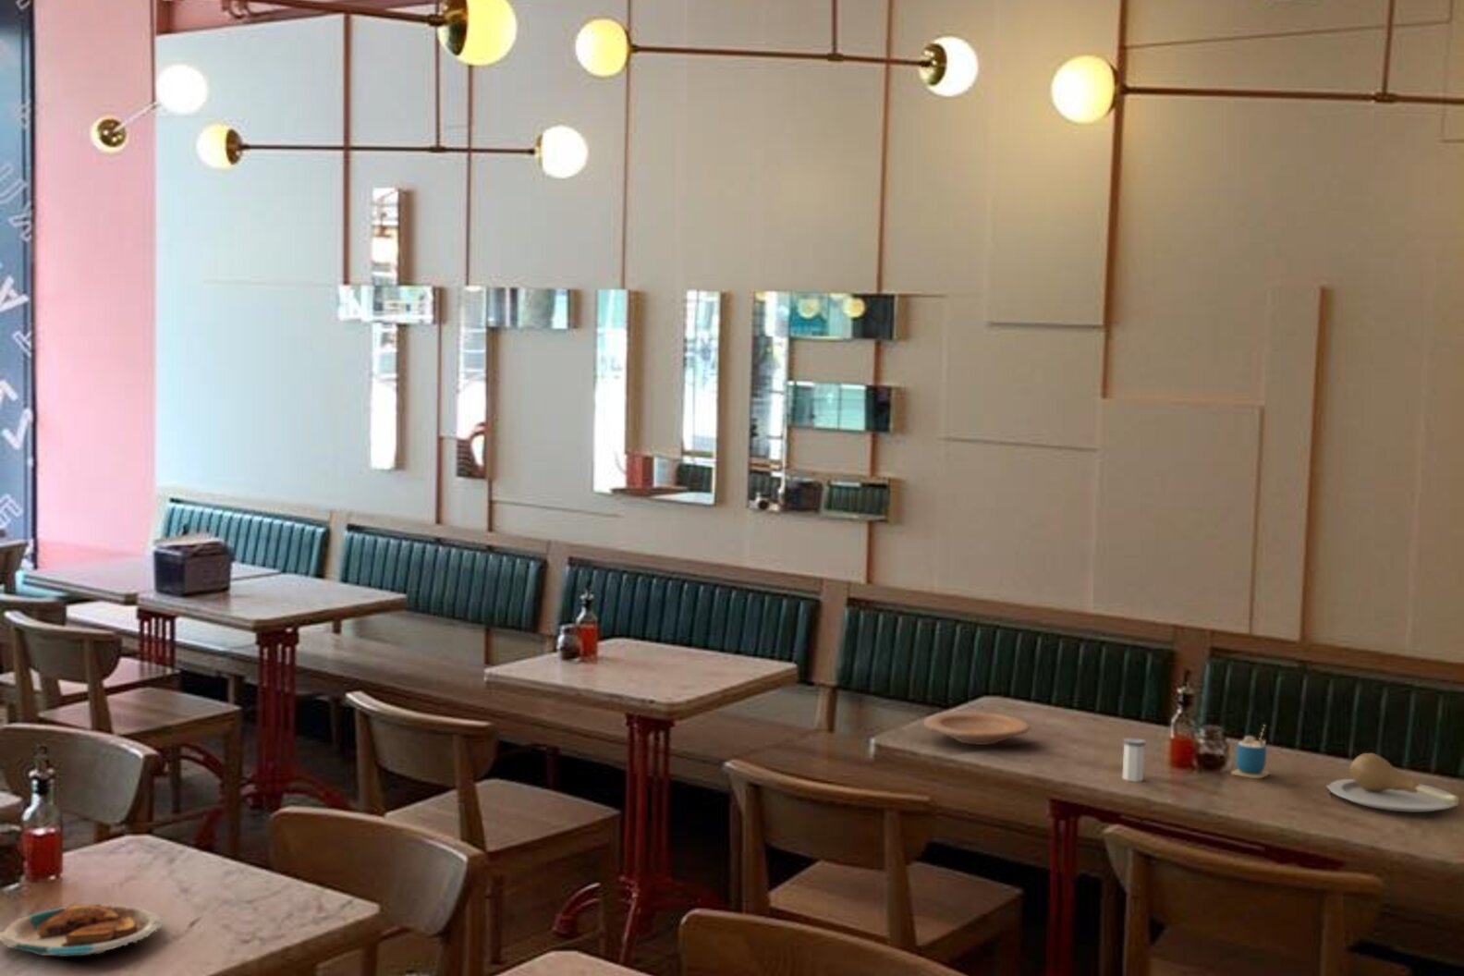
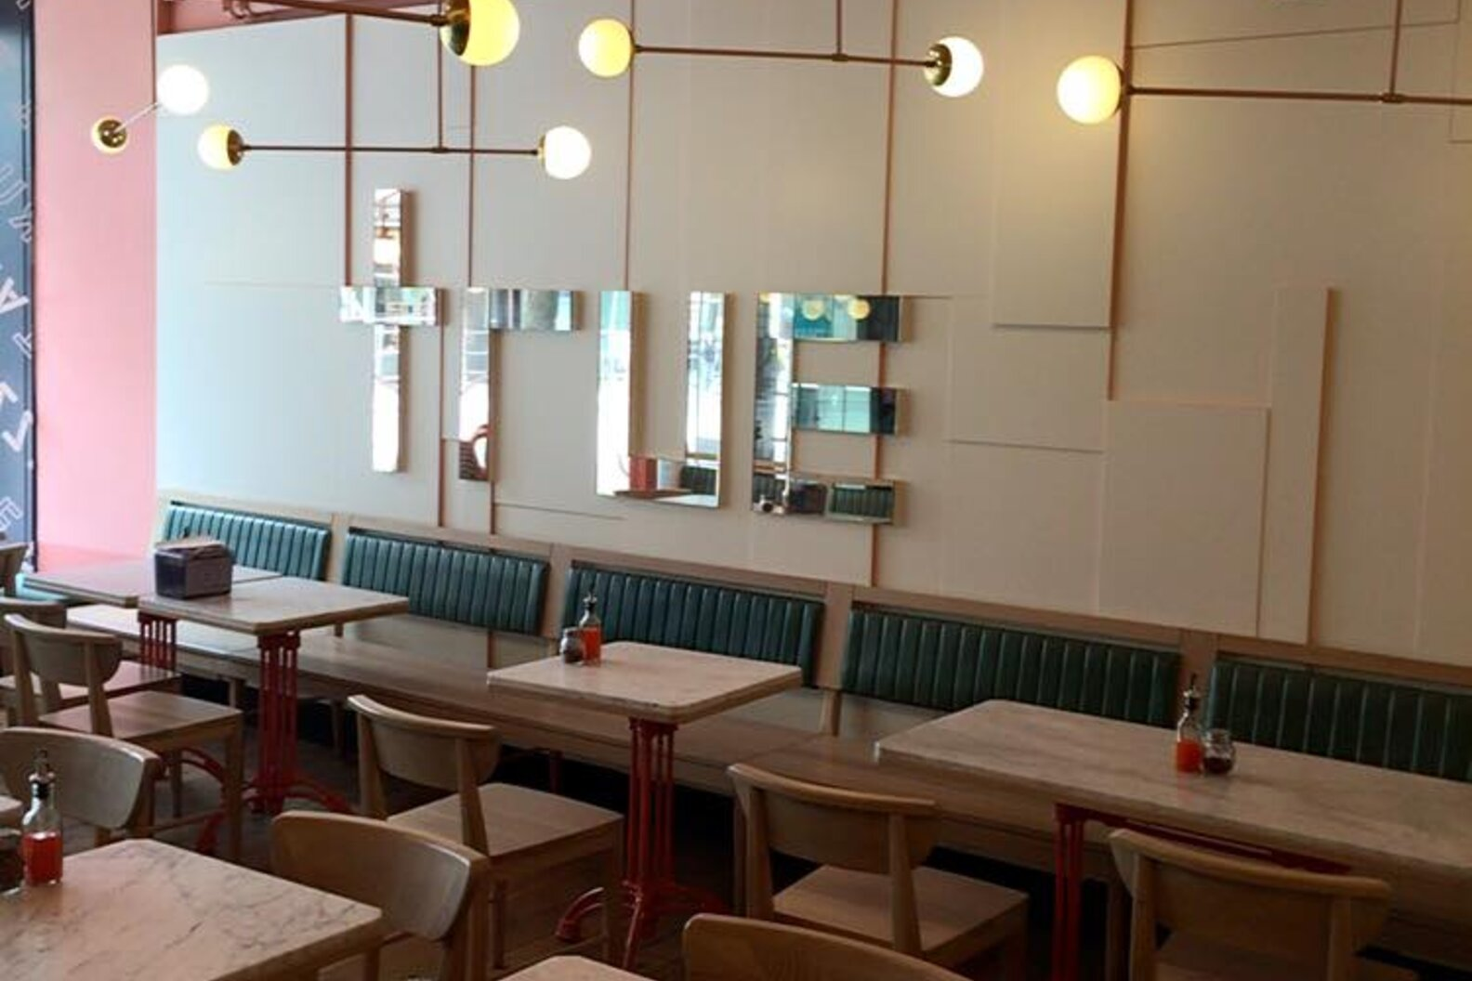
- plate (78, 929)
- cup (1250, 748)
- plate (1394, 779)
- plate (976, 730)
- salt shaker (1133, 759)
